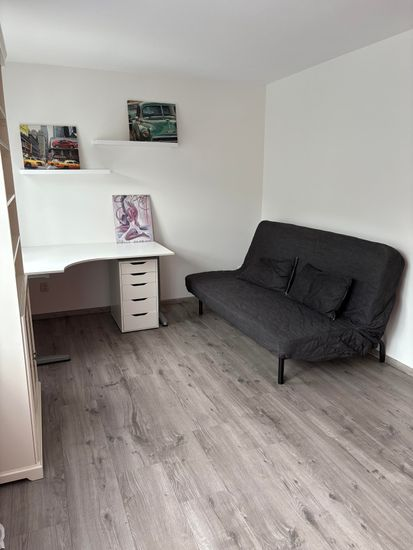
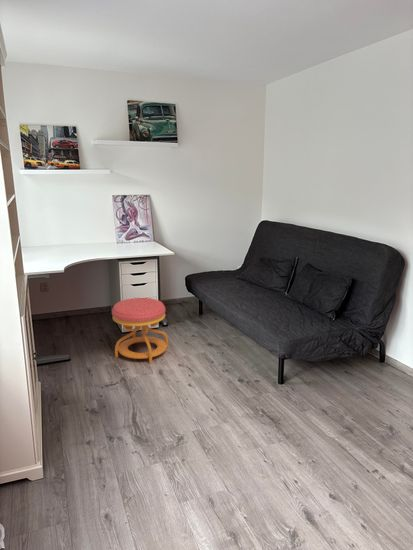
+ stool (141, 328)
